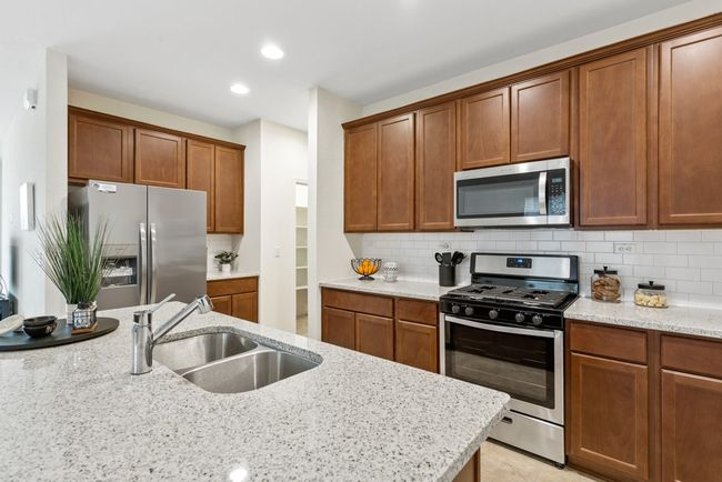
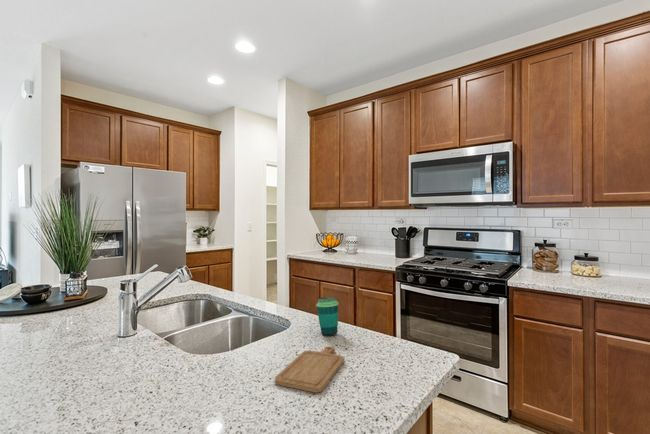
+ chopping board (315, 364)
+ cup (327, 315)
